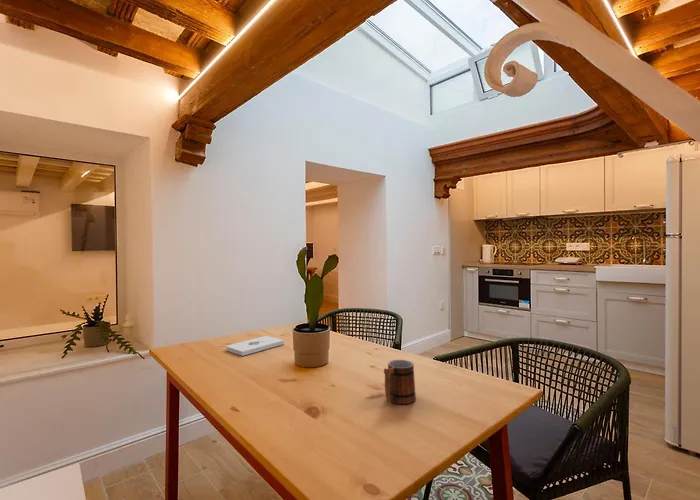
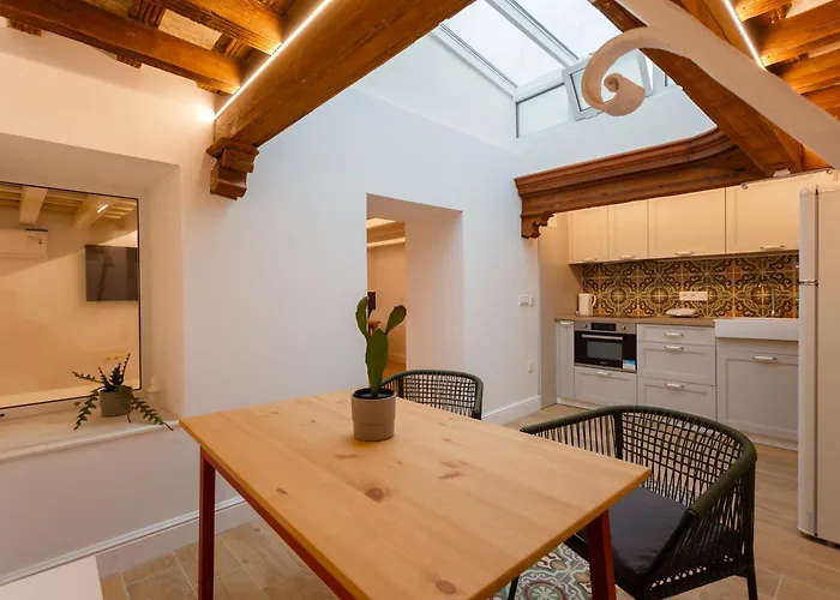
- mug (397, 381)
- notepad (255, 345)
